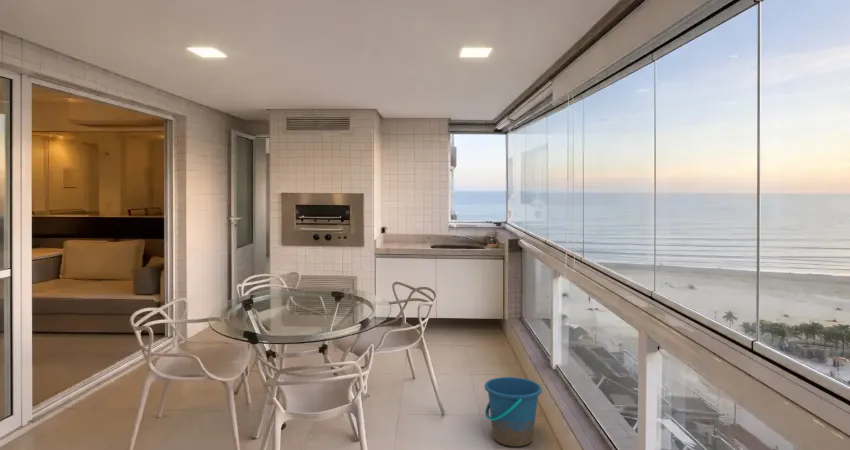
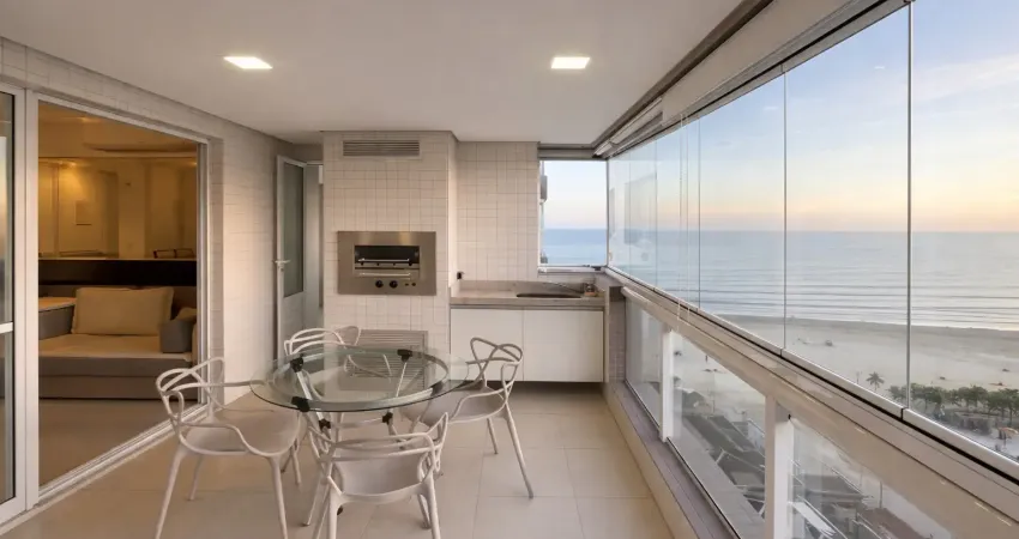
- bucket (512, 412)
